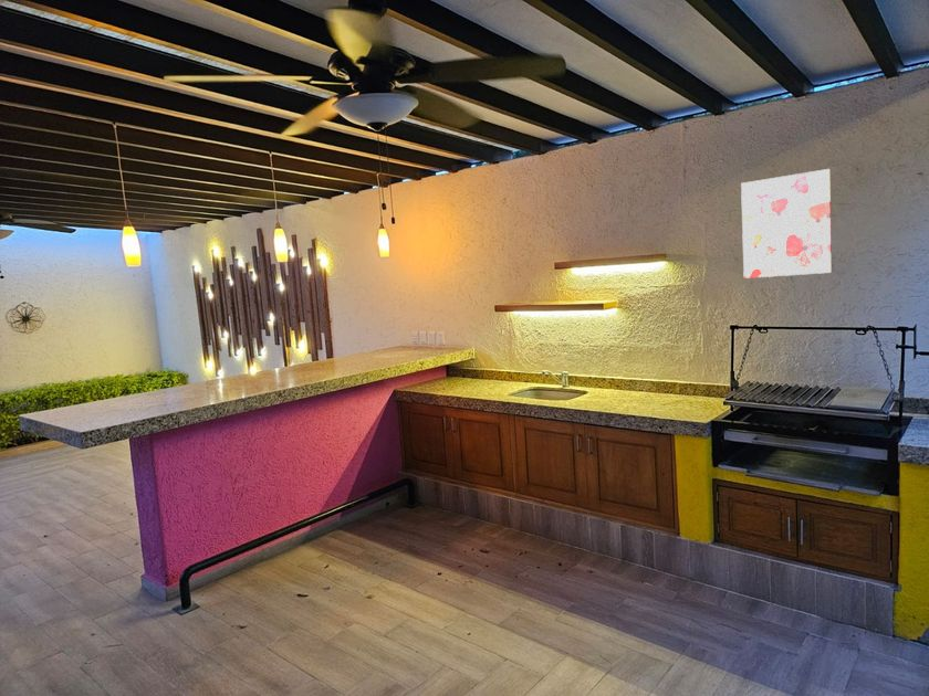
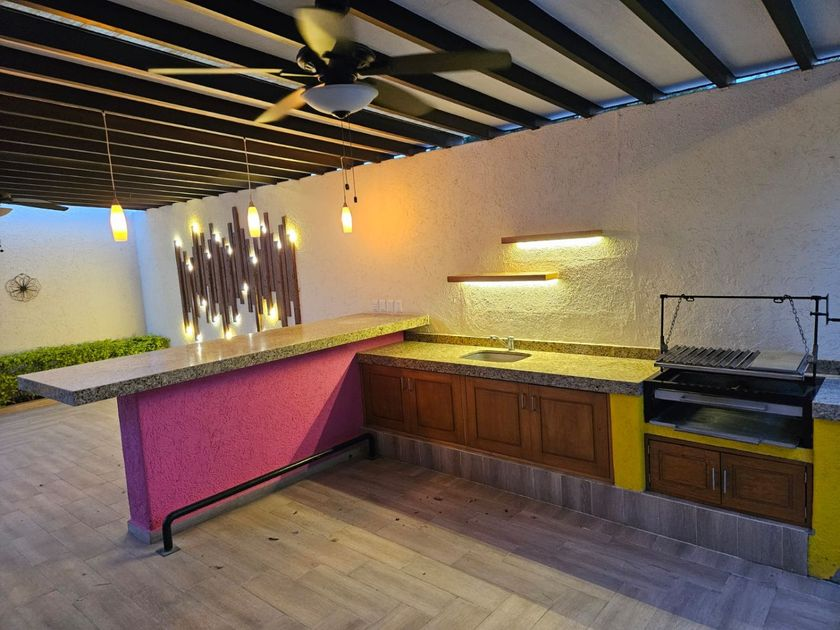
- wall art (784, 225)
